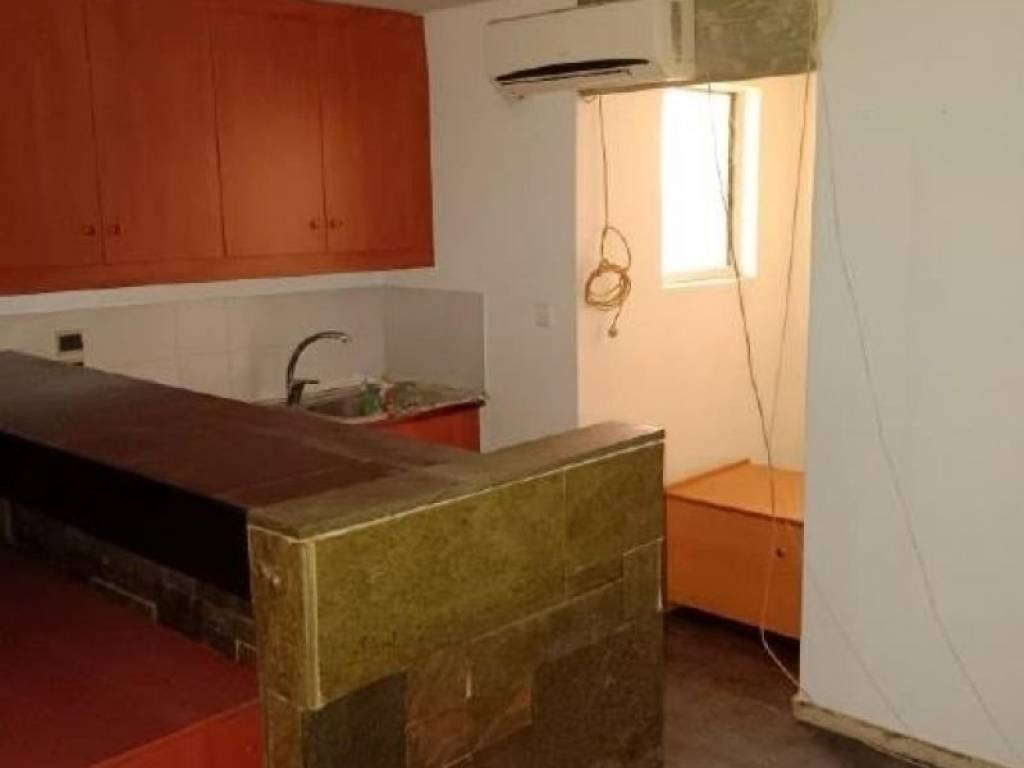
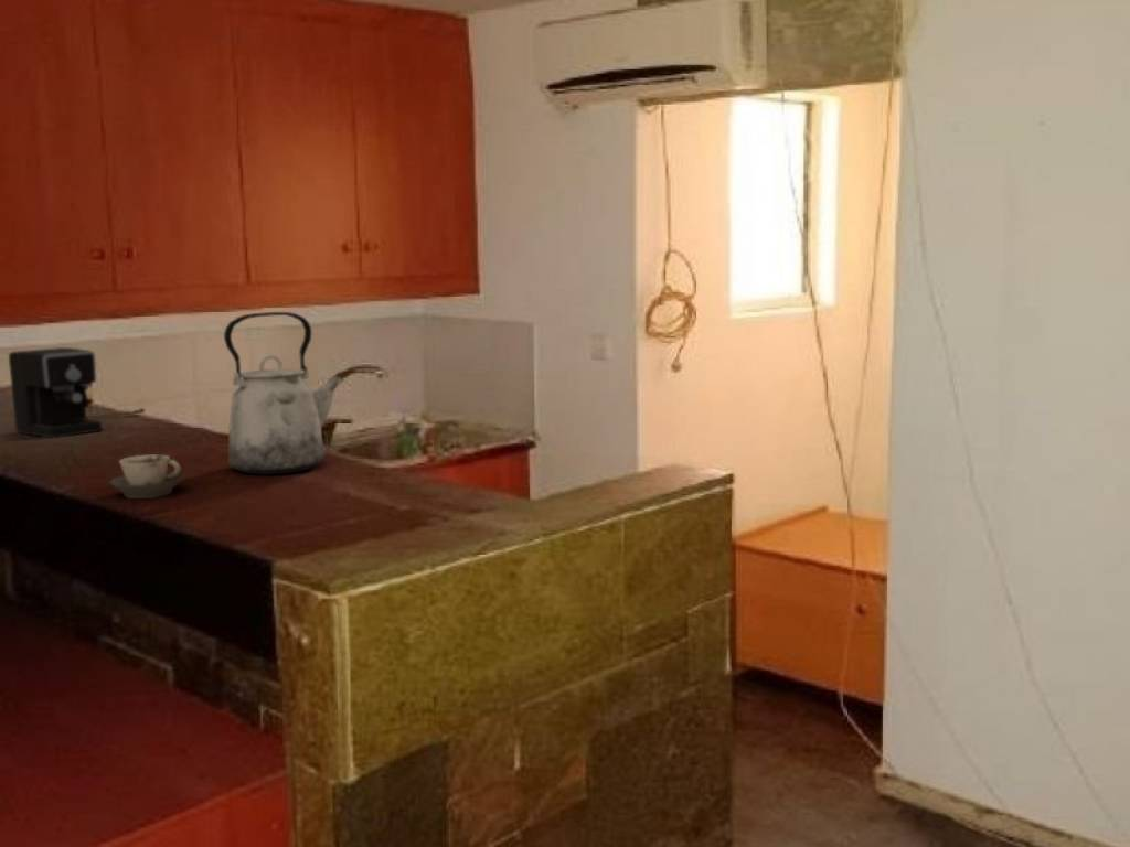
+ cup (147, 476)
+ kettle (288, 390)
+ coffee maker (95, 382)
